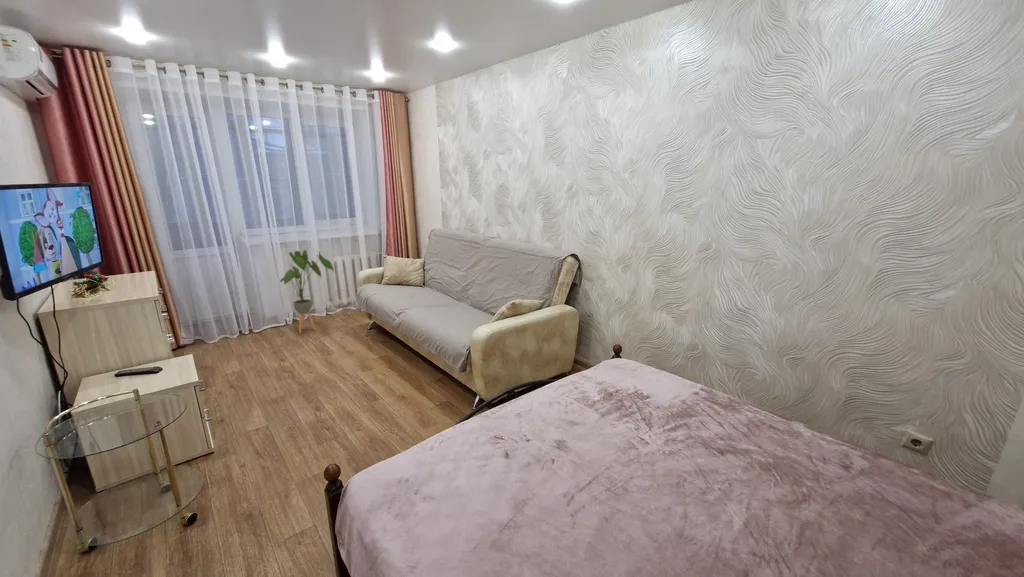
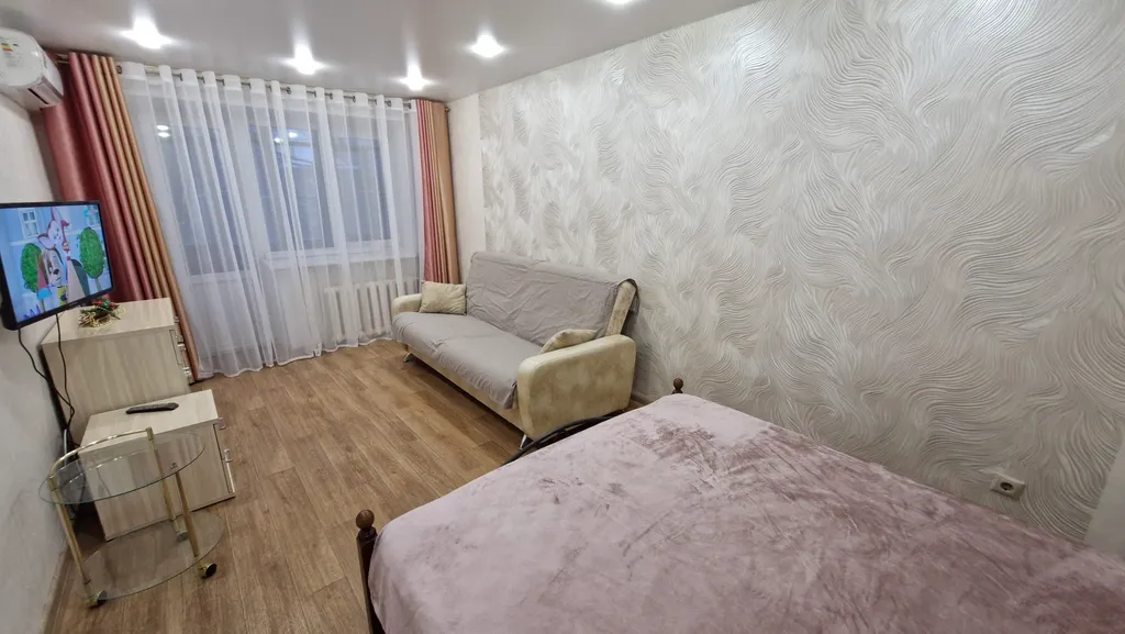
- house plant (303, 288)
